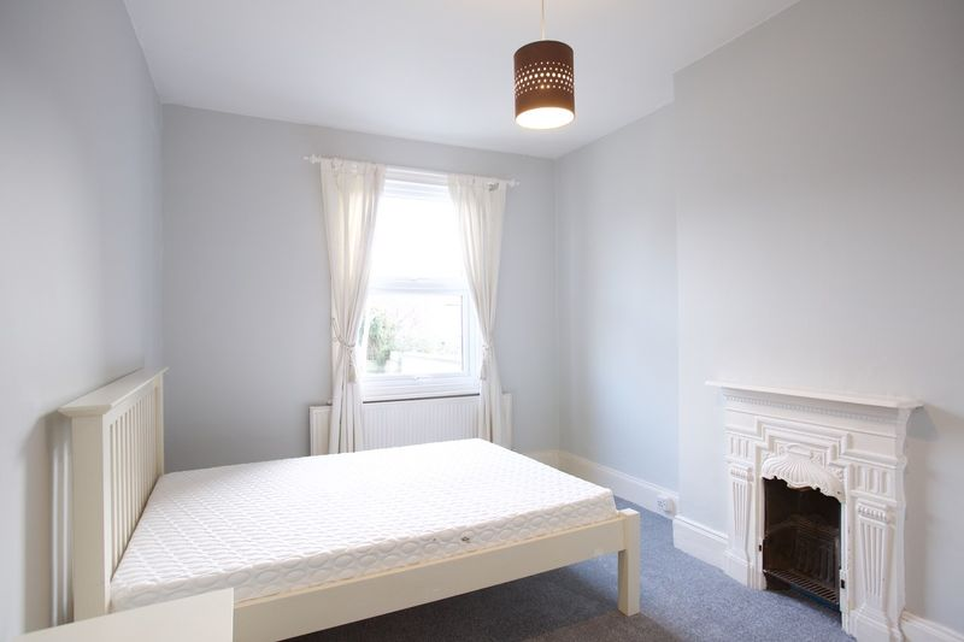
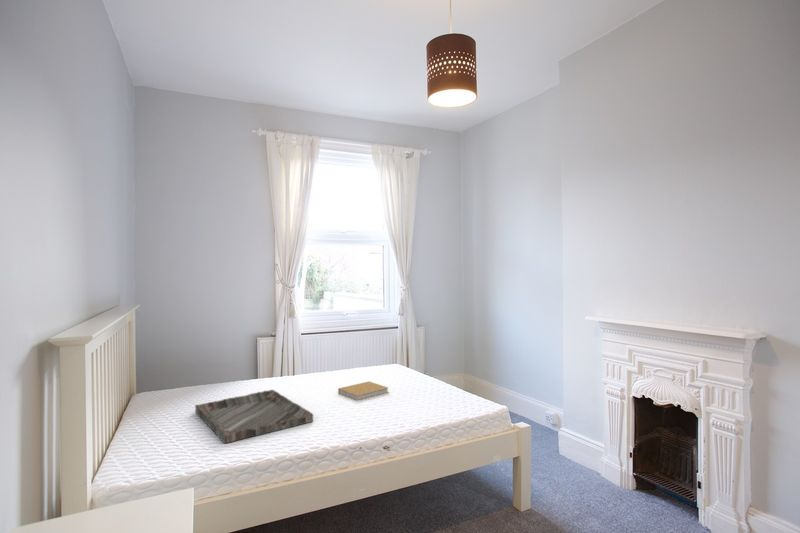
+ tray (252, 412)
+ book (363, 390)
